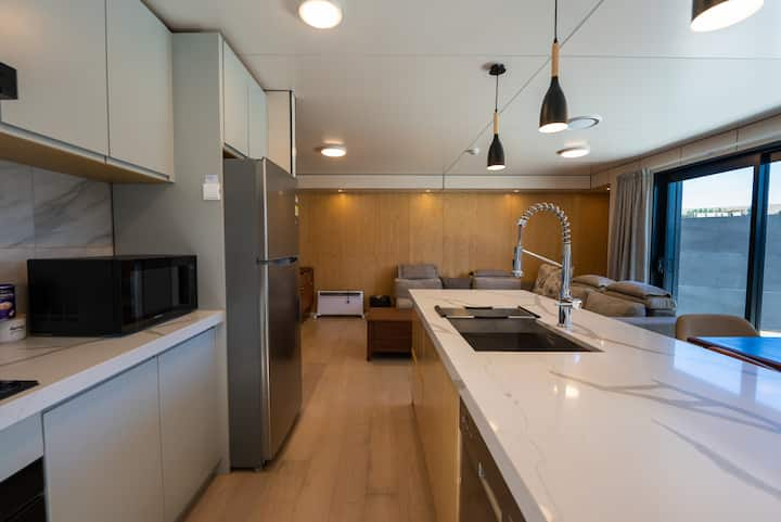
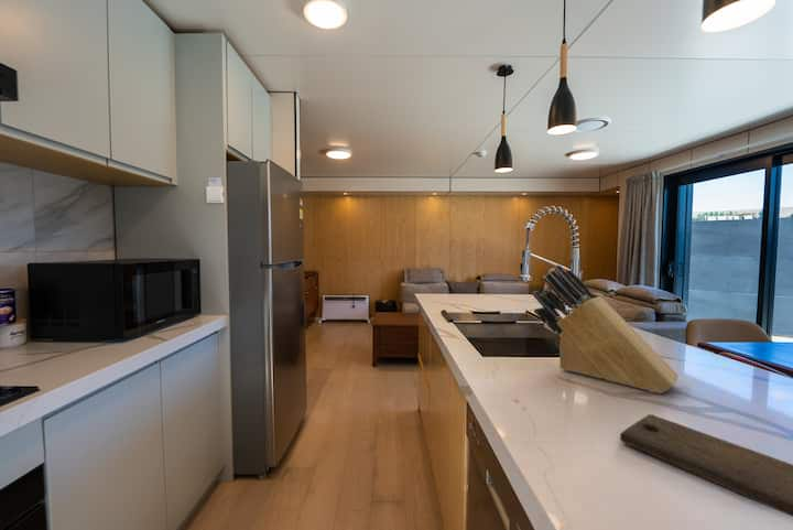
+ knife block (598, 320)
+ cutting board (707, 454)
